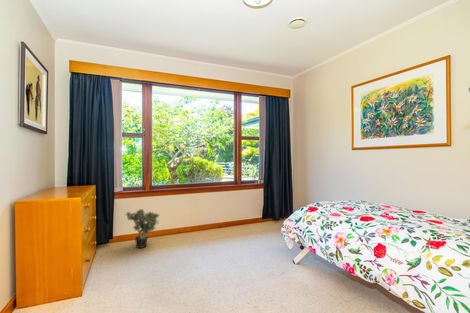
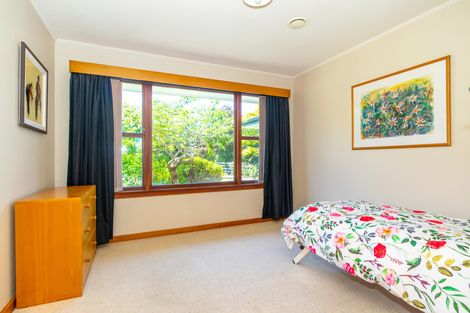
- potted plant (142, 227)
